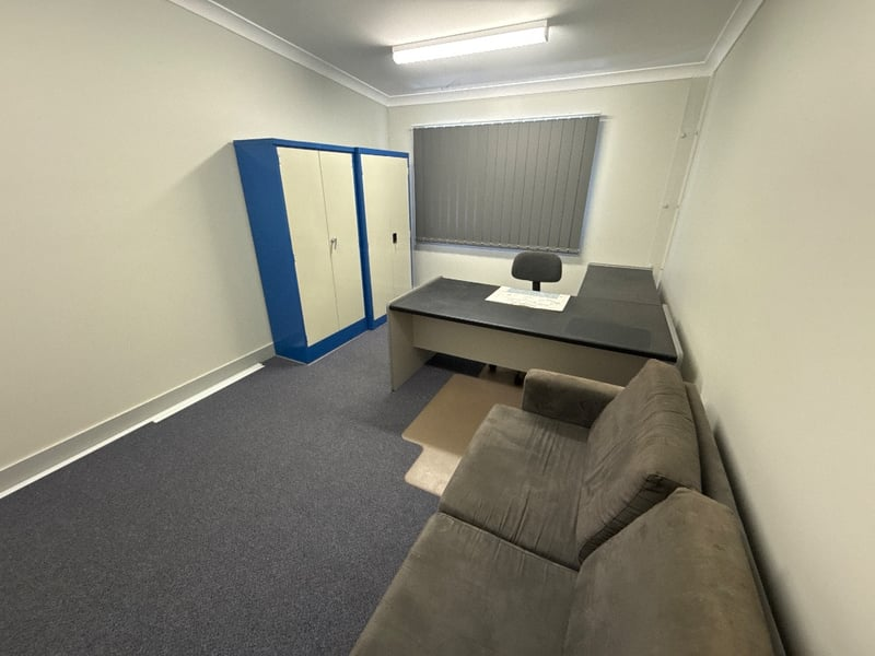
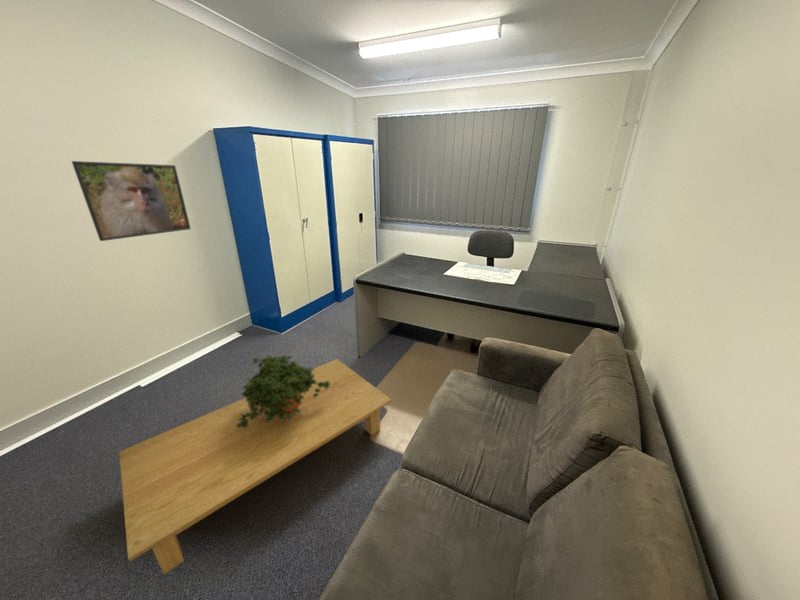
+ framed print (140, 200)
+ coffee table (273, 439)
+ potted plant (280, 388)
